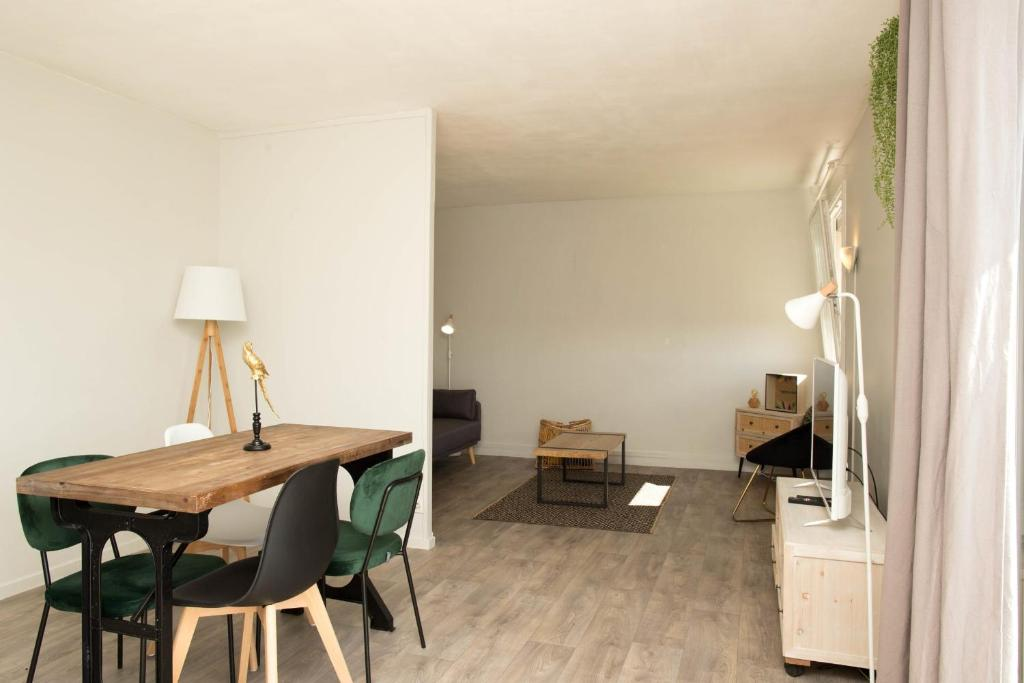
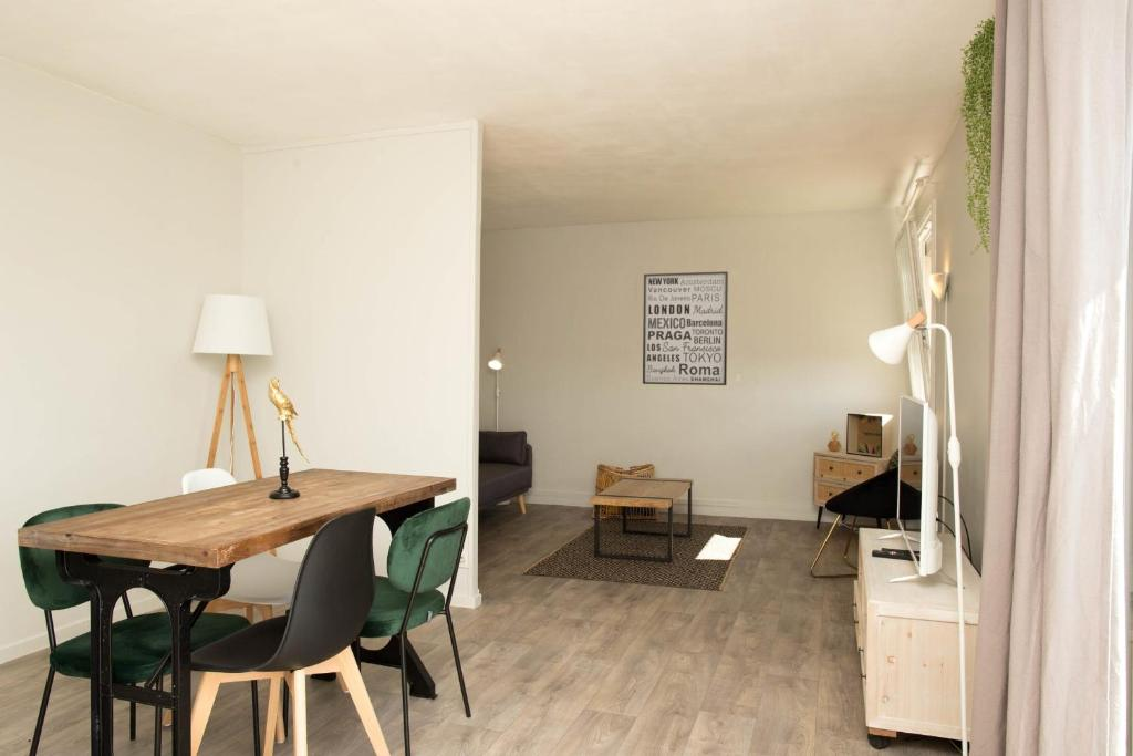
+ wall art (684, 329)
